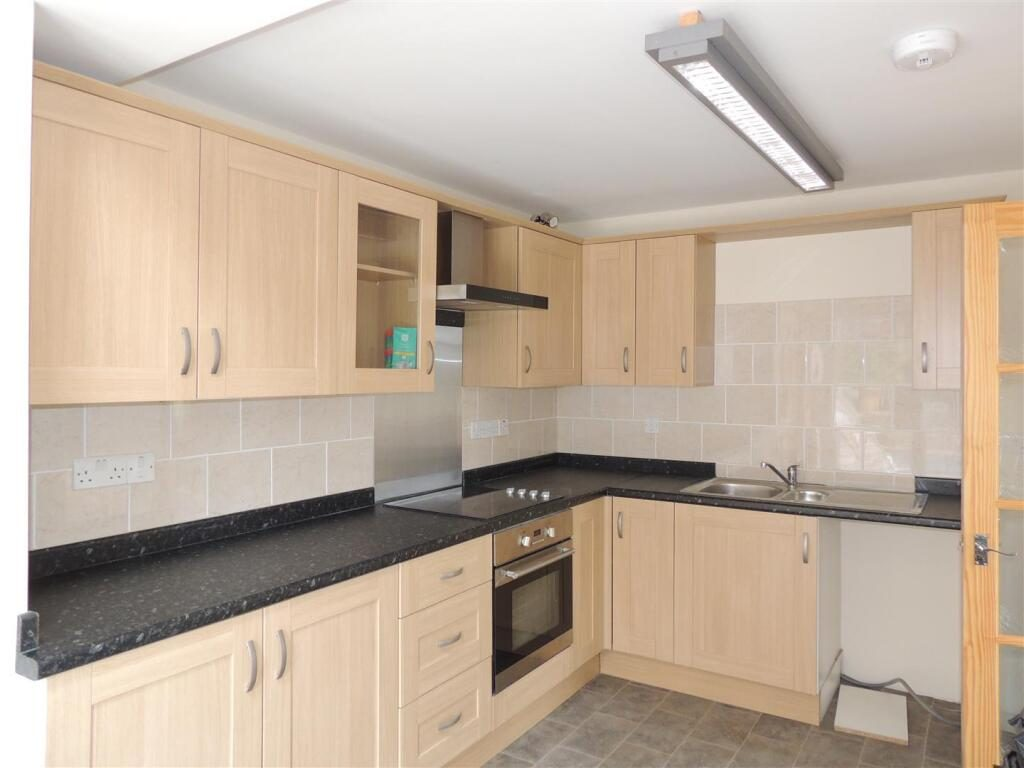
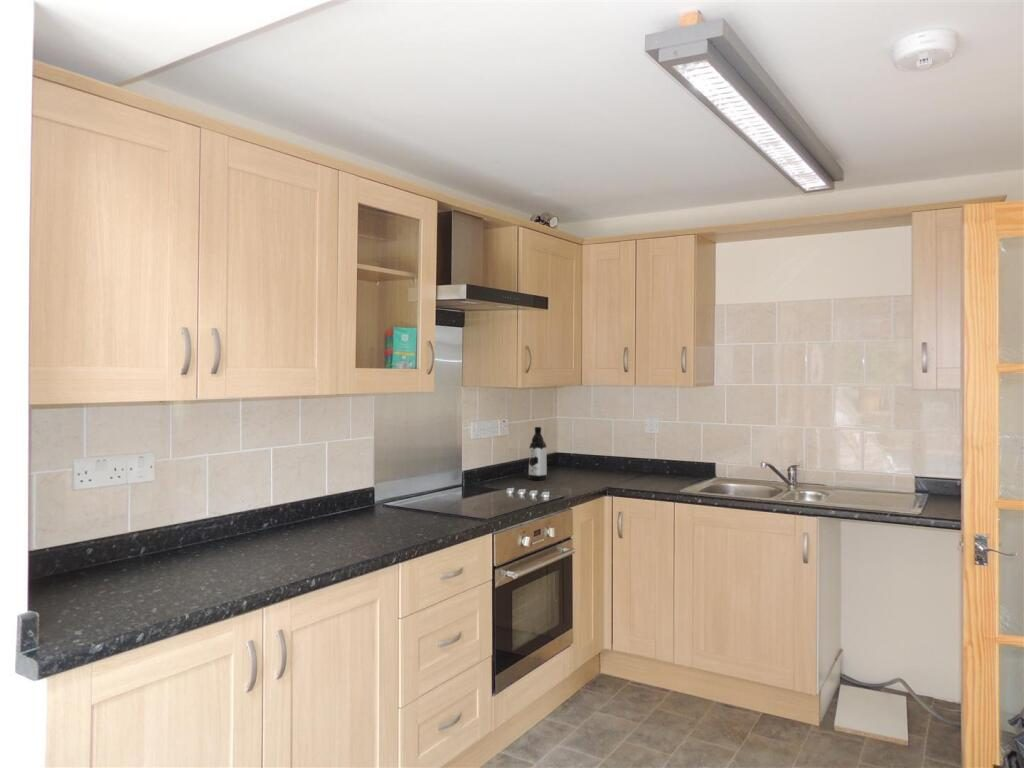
+ water bottle (537, 453)
